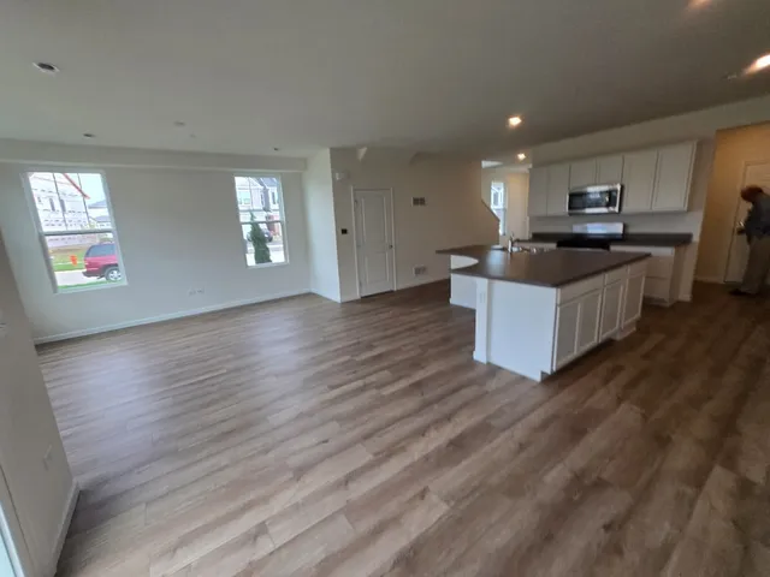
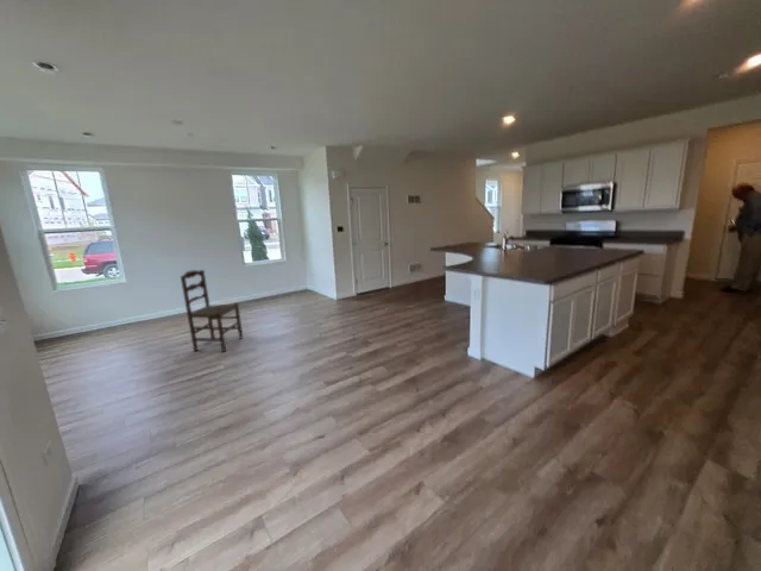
+ dining chair (212, 308)
